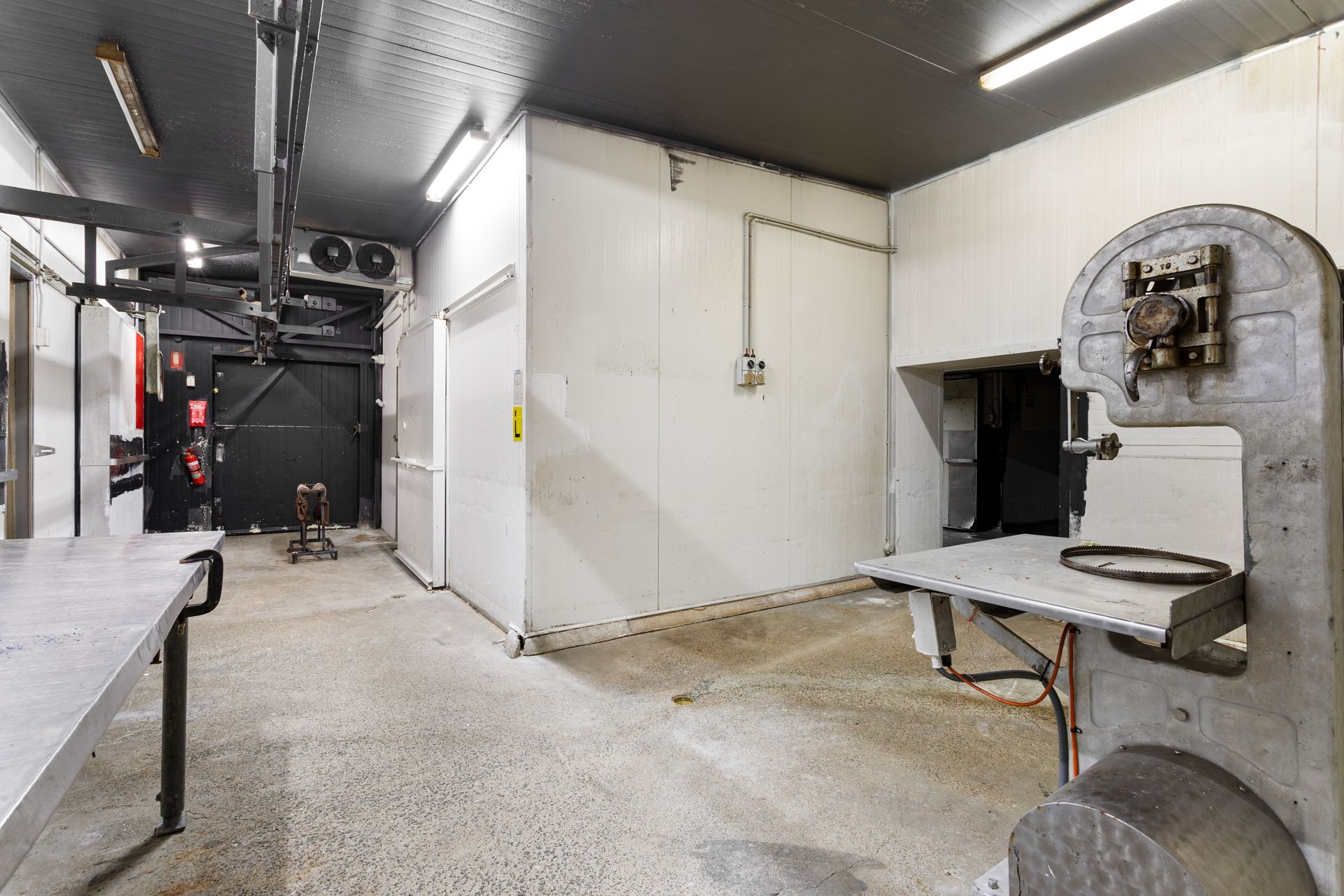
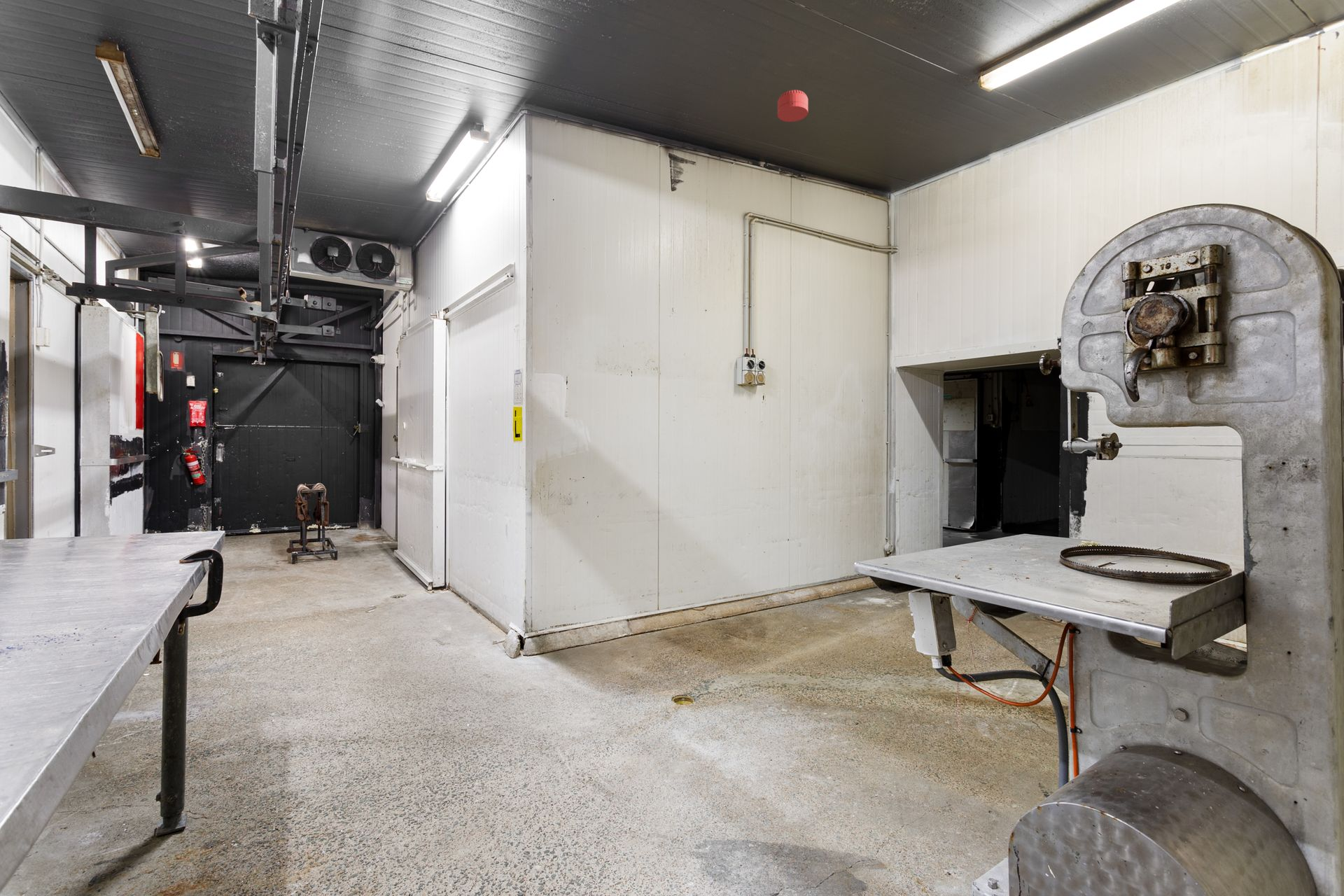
+ smoke detector (792, 105)
